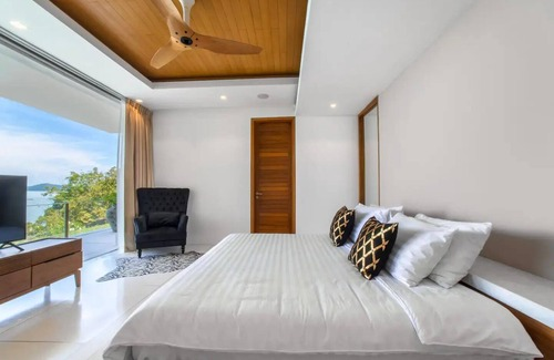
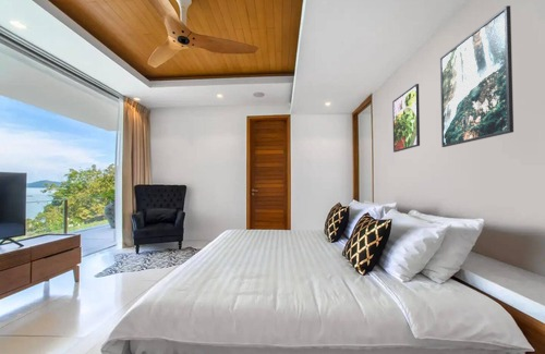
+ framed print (470, 88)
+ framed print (404, 121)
